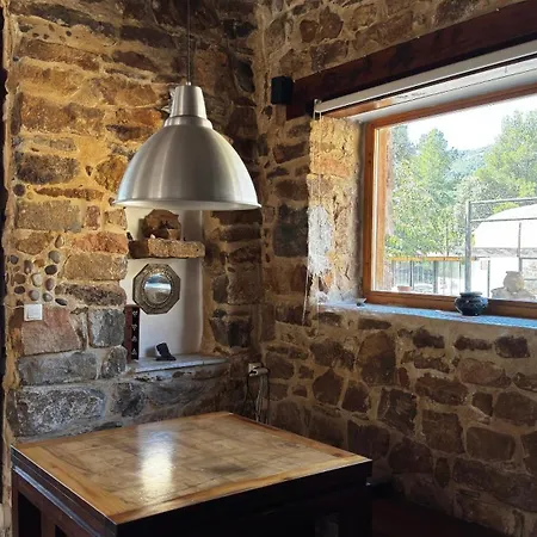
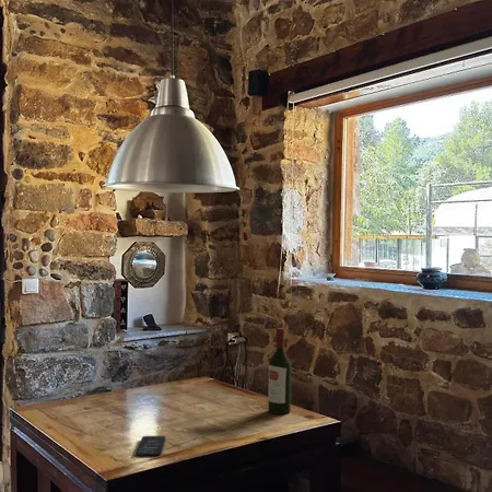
+ smartphone (151, 445)
+ wine bottle (279, 370)
